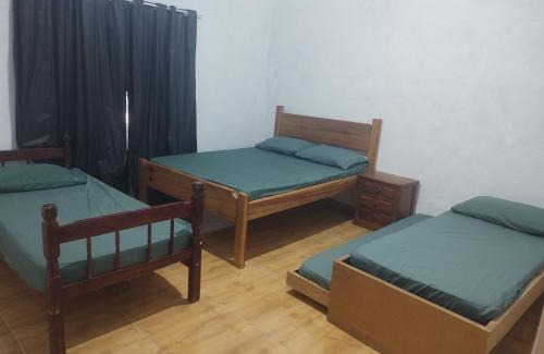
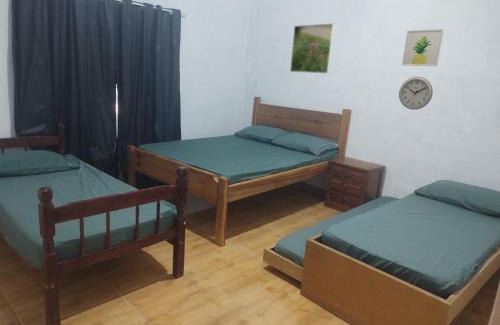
+ wall clock (415, 93)
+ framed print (311, 49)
+ wall art (422, 48)
